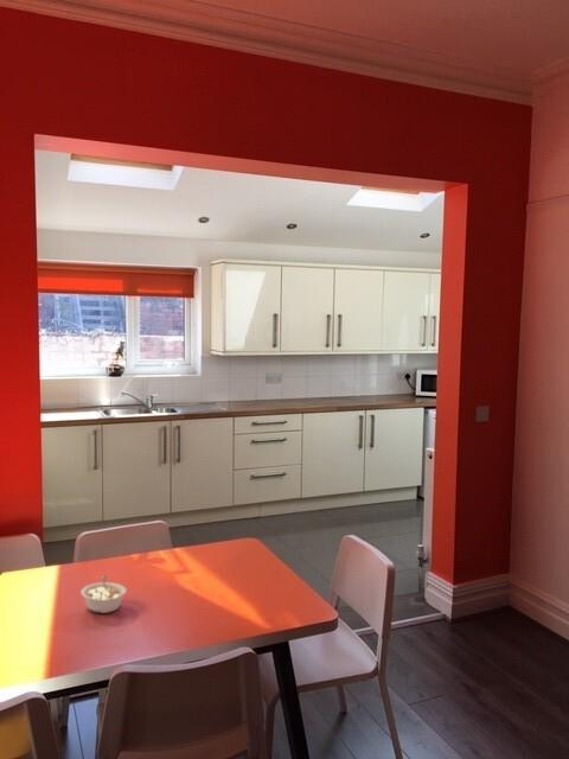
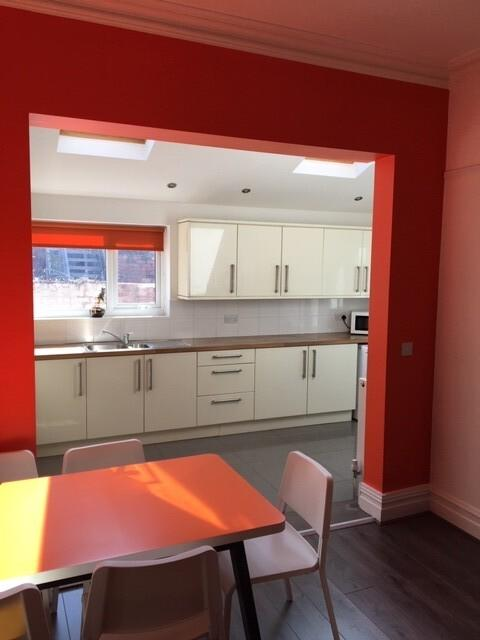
- legume (102, 597)
